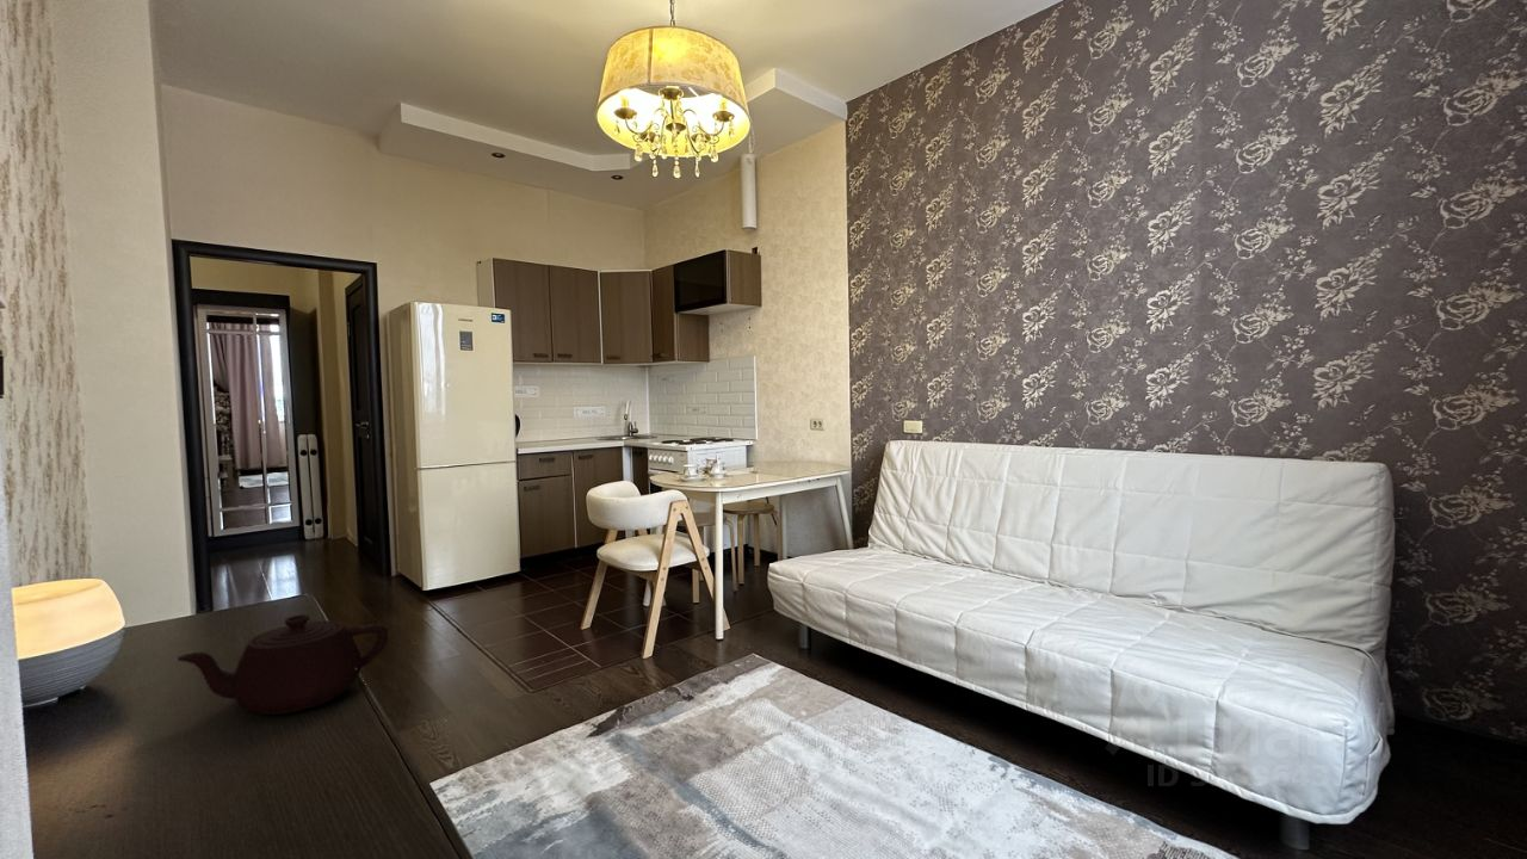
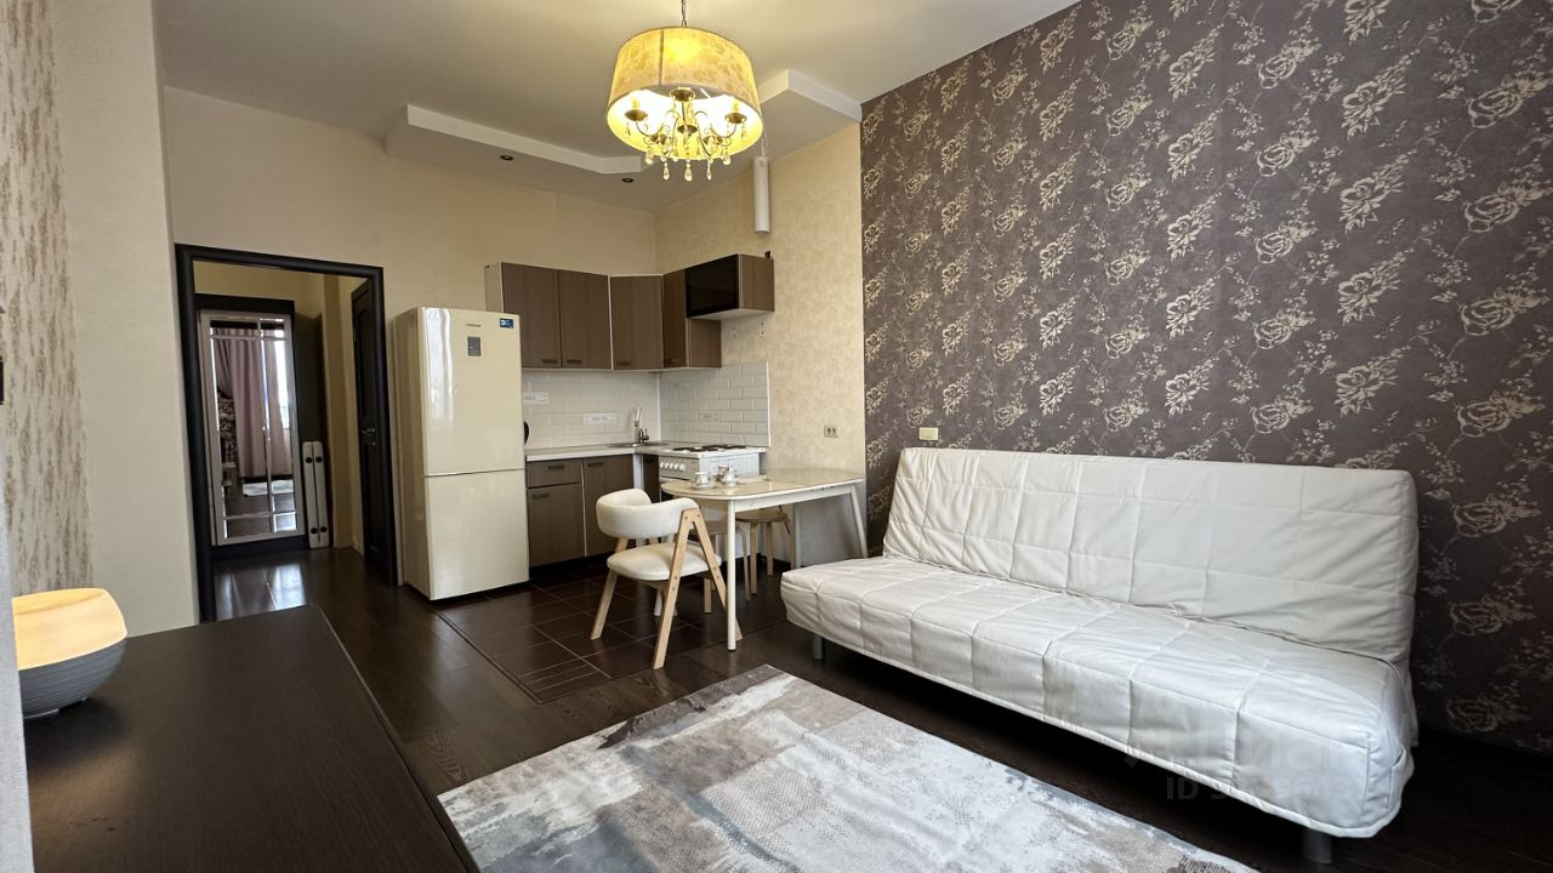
- teapot (291, 659)
